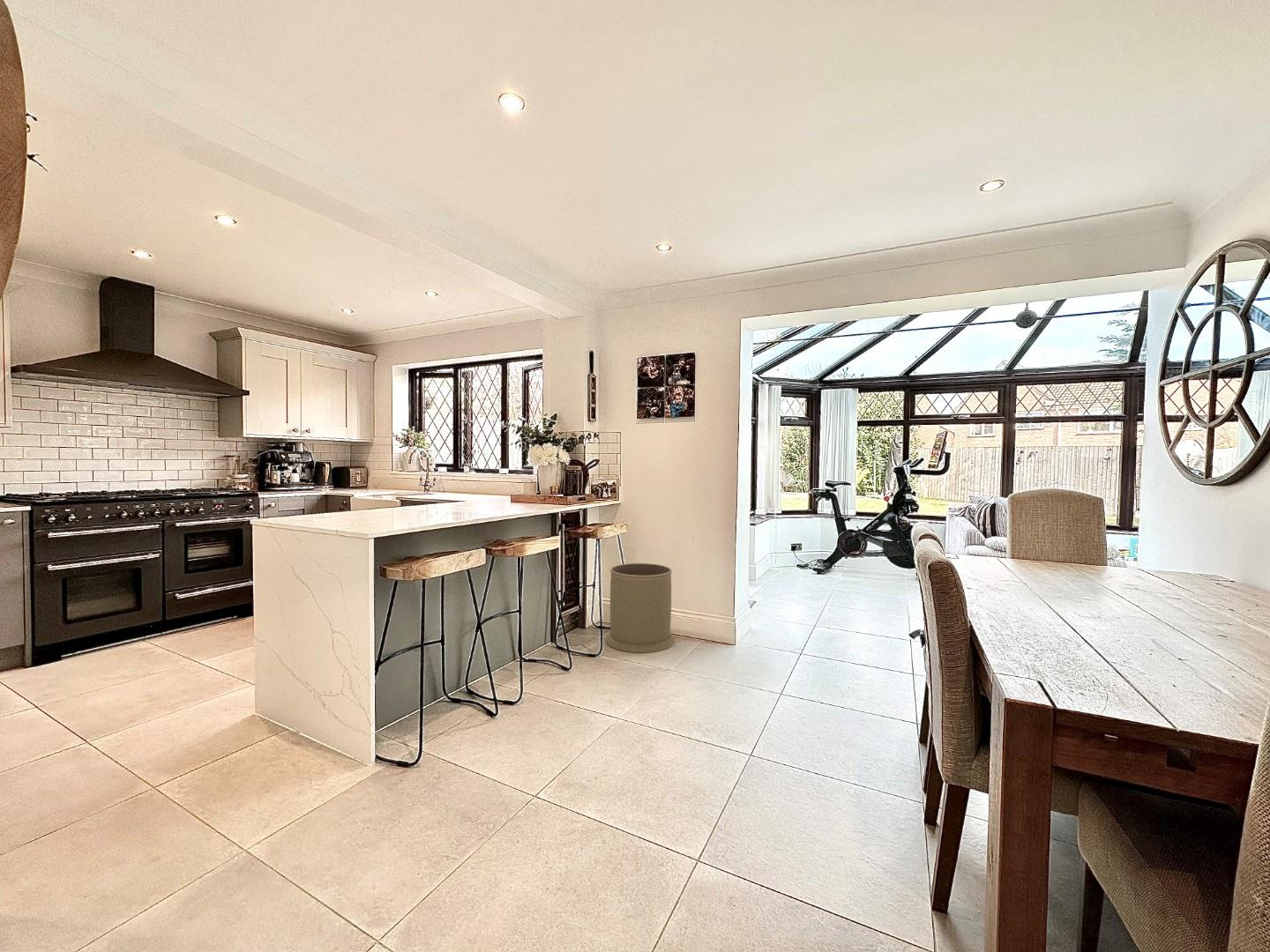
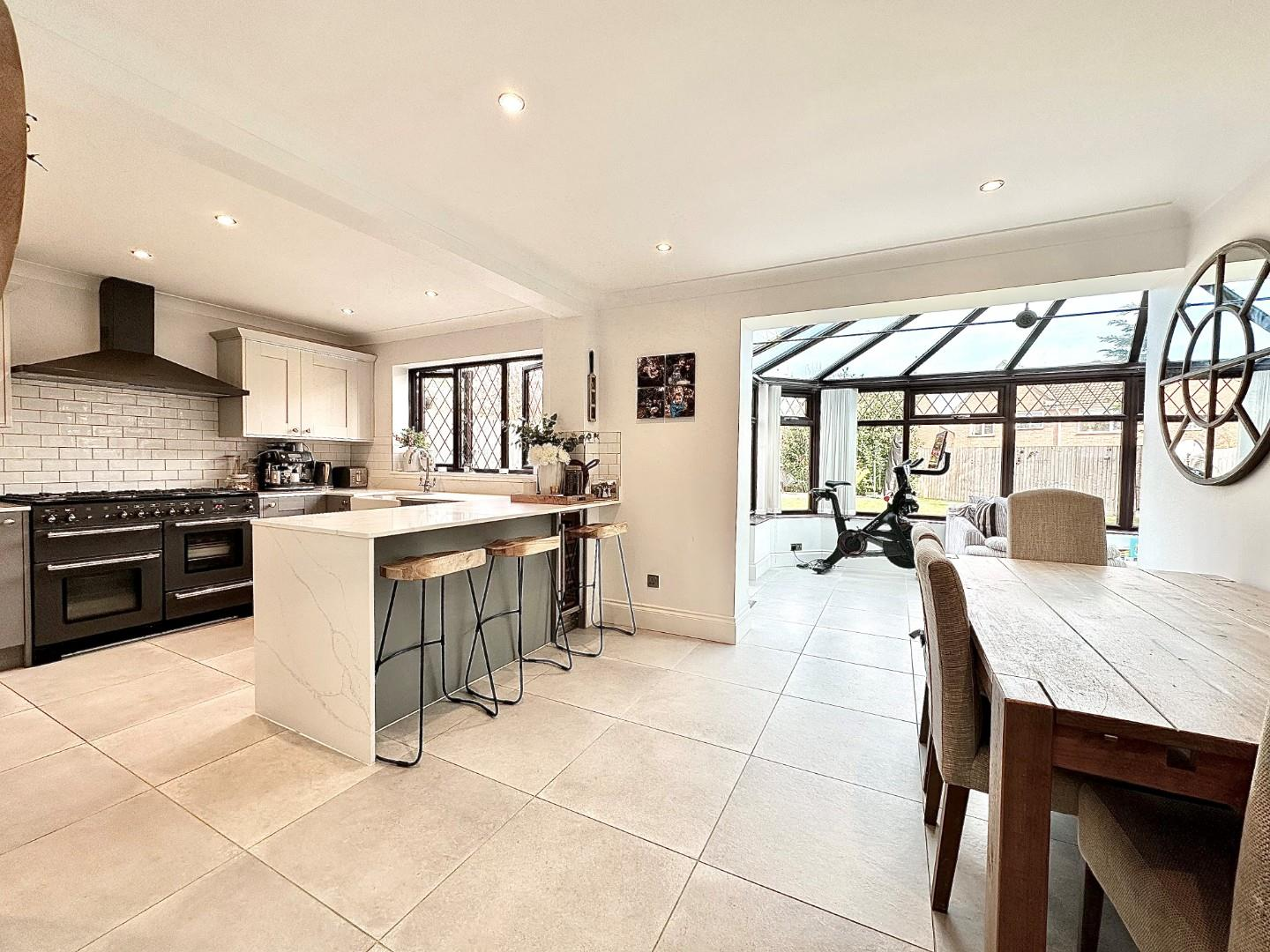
- trash can (640, 605)
